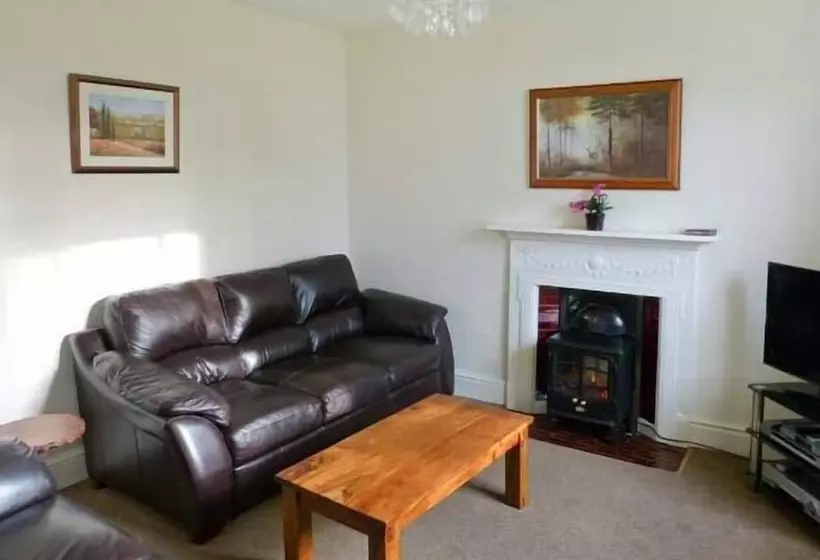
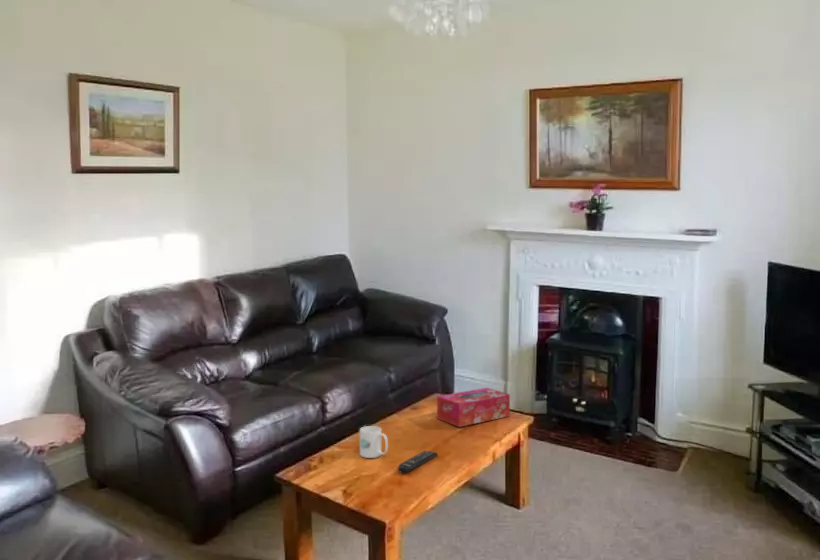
+ tissue box (473, 406)
+ remote control (418, 460)
+ mug (374, 442)
